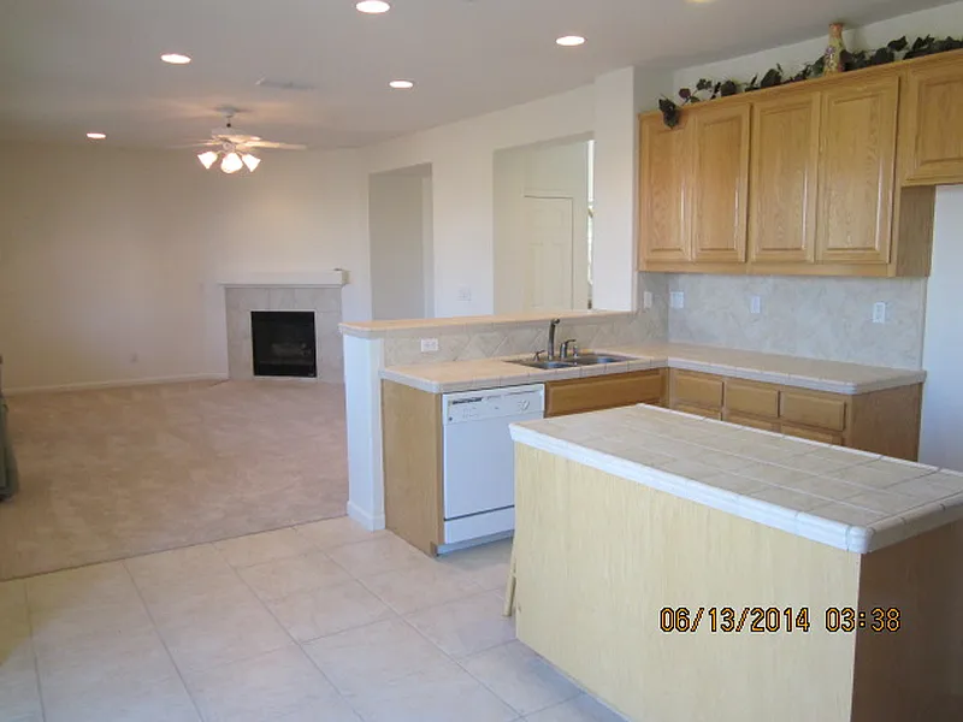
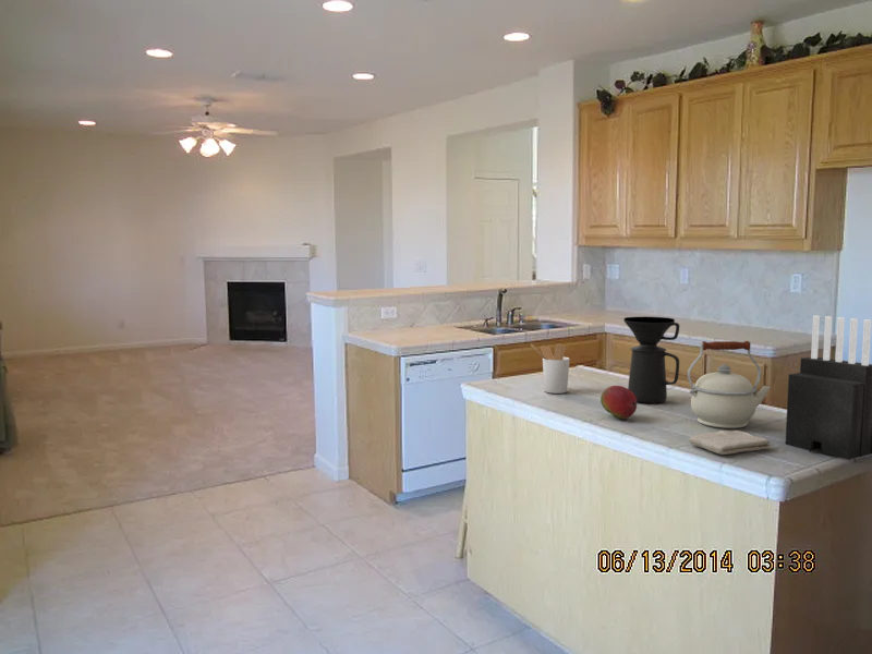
+ coffee maker (647, 359)
+ washcloth (729, 441)
+ fruit (618, 401)
+ kettle (728, 382)
+ utensil holder (548, 366)
+ knife block (828, 384)
